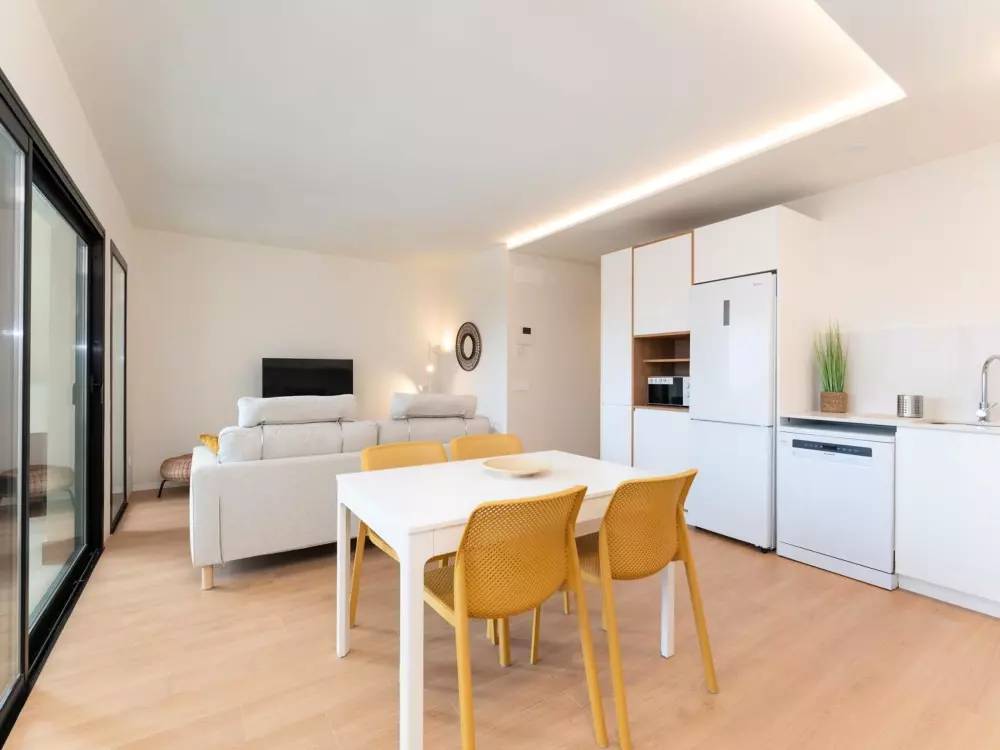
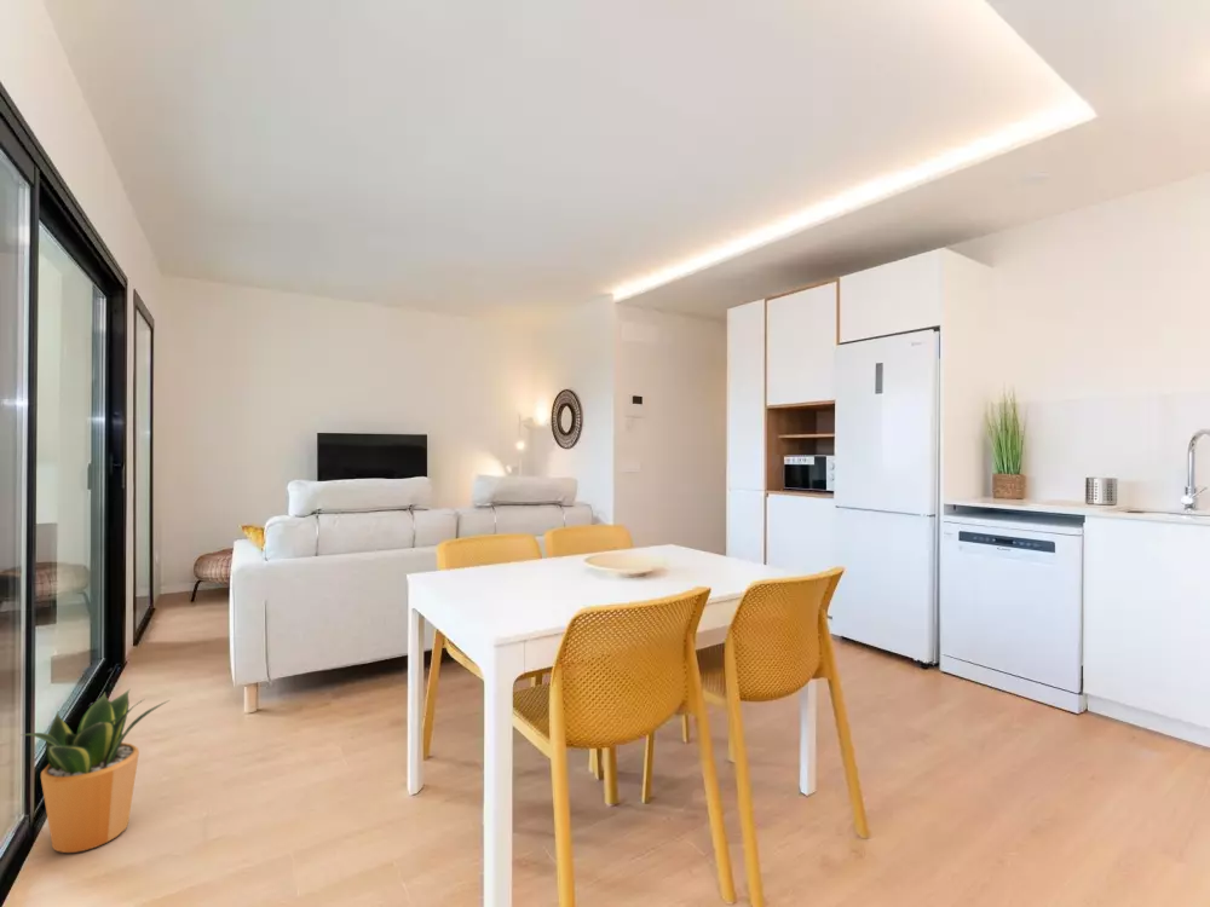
+ potted plant (100, 767)
